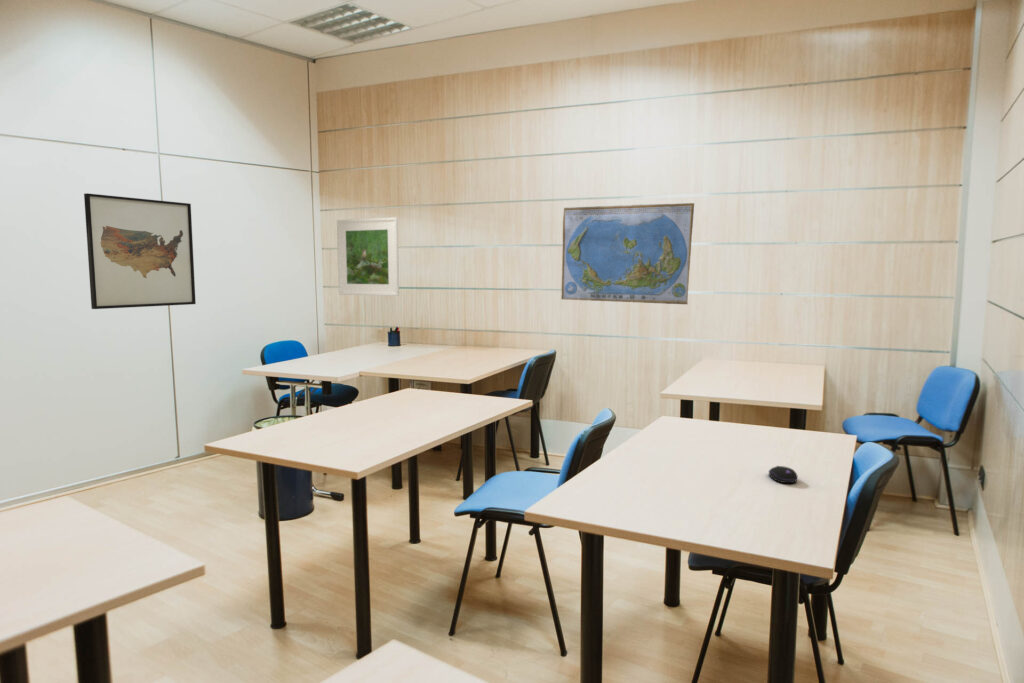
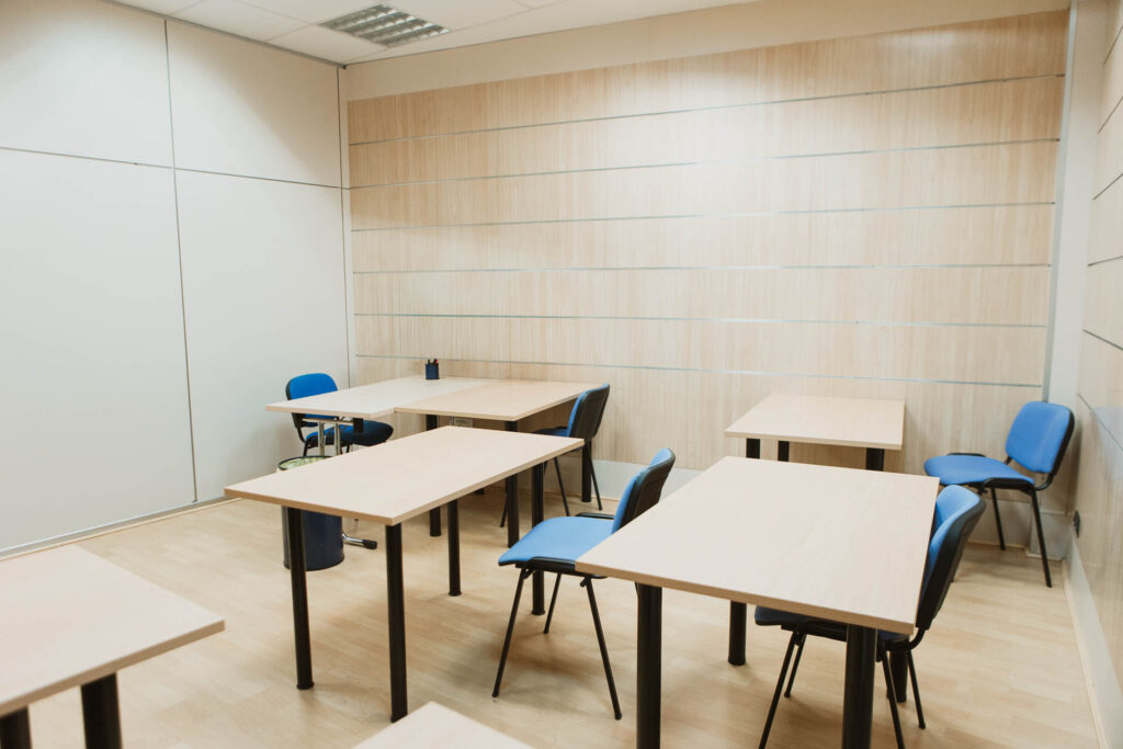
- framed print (367, 257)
- computer mouse (782, 472)
- world map (624, 254)
- wall art (144, 253)
